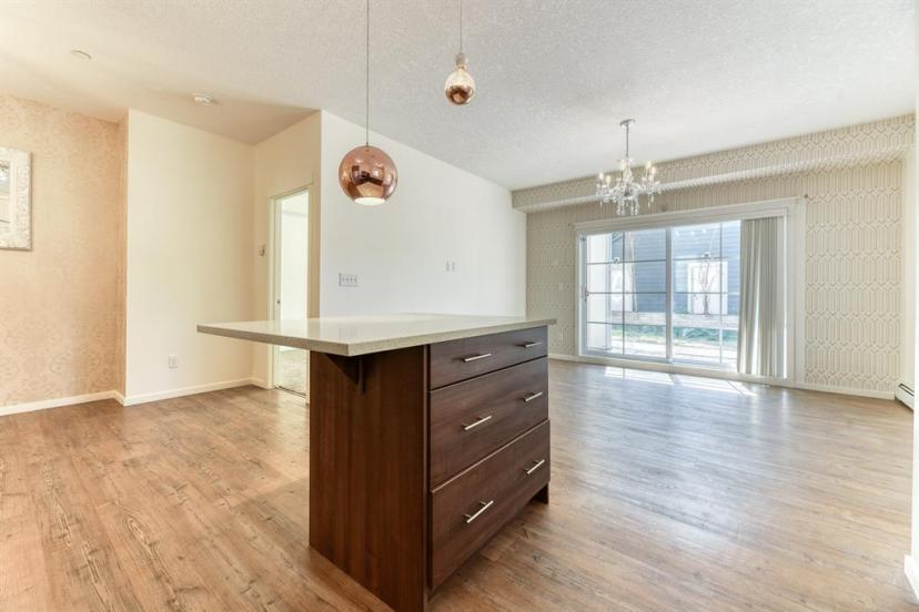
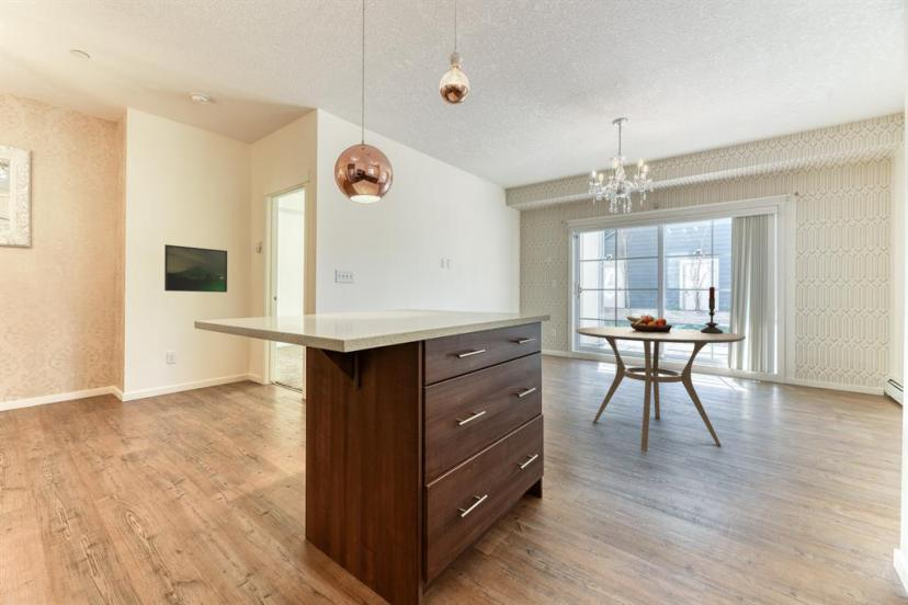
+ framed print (197, 270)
+ dining table (651, 380)
+ candle (712, 308)
+ fruit bowl (650, 322)
